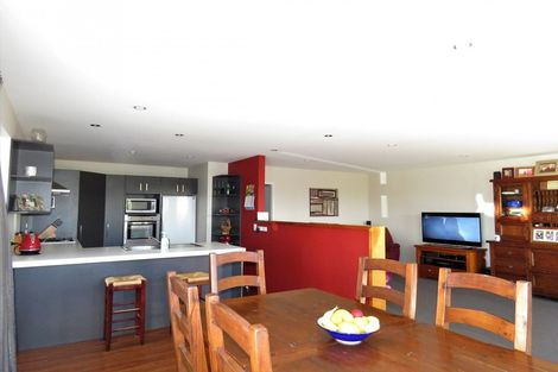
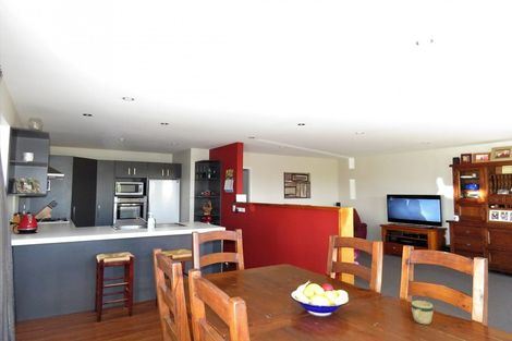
+ mug (420, 313)
